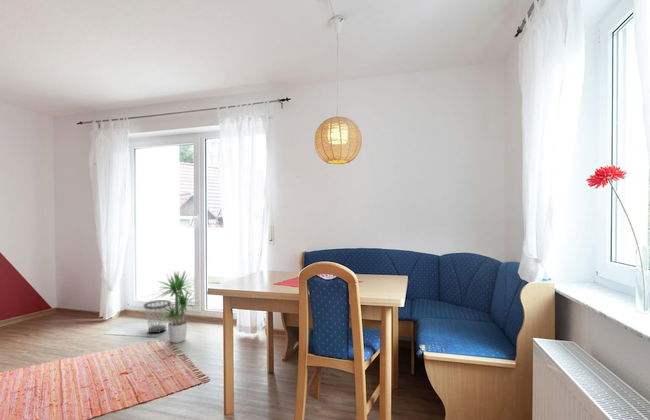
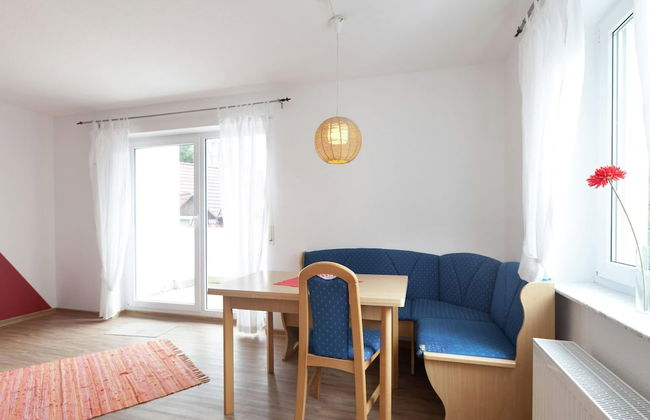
- wastebasket (158, 316)
- potted plant (179, 305)
